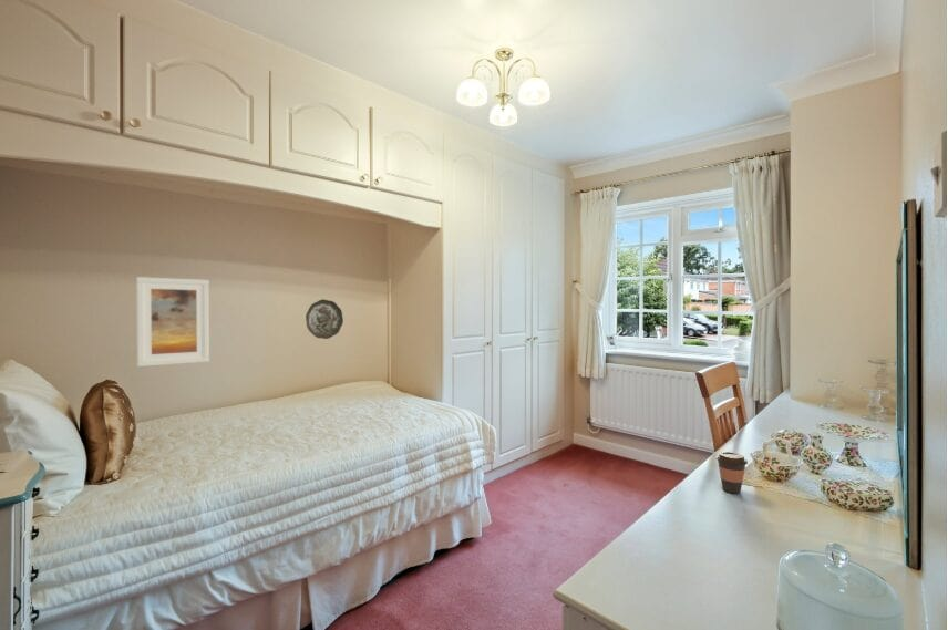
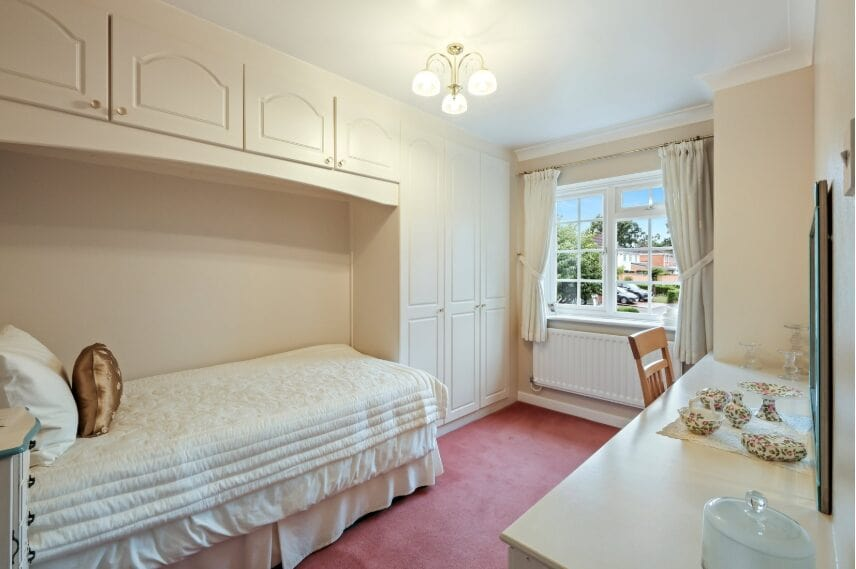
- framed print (174, 321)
- decorative plate (323, 319)
- coffee cup (731, 472)
